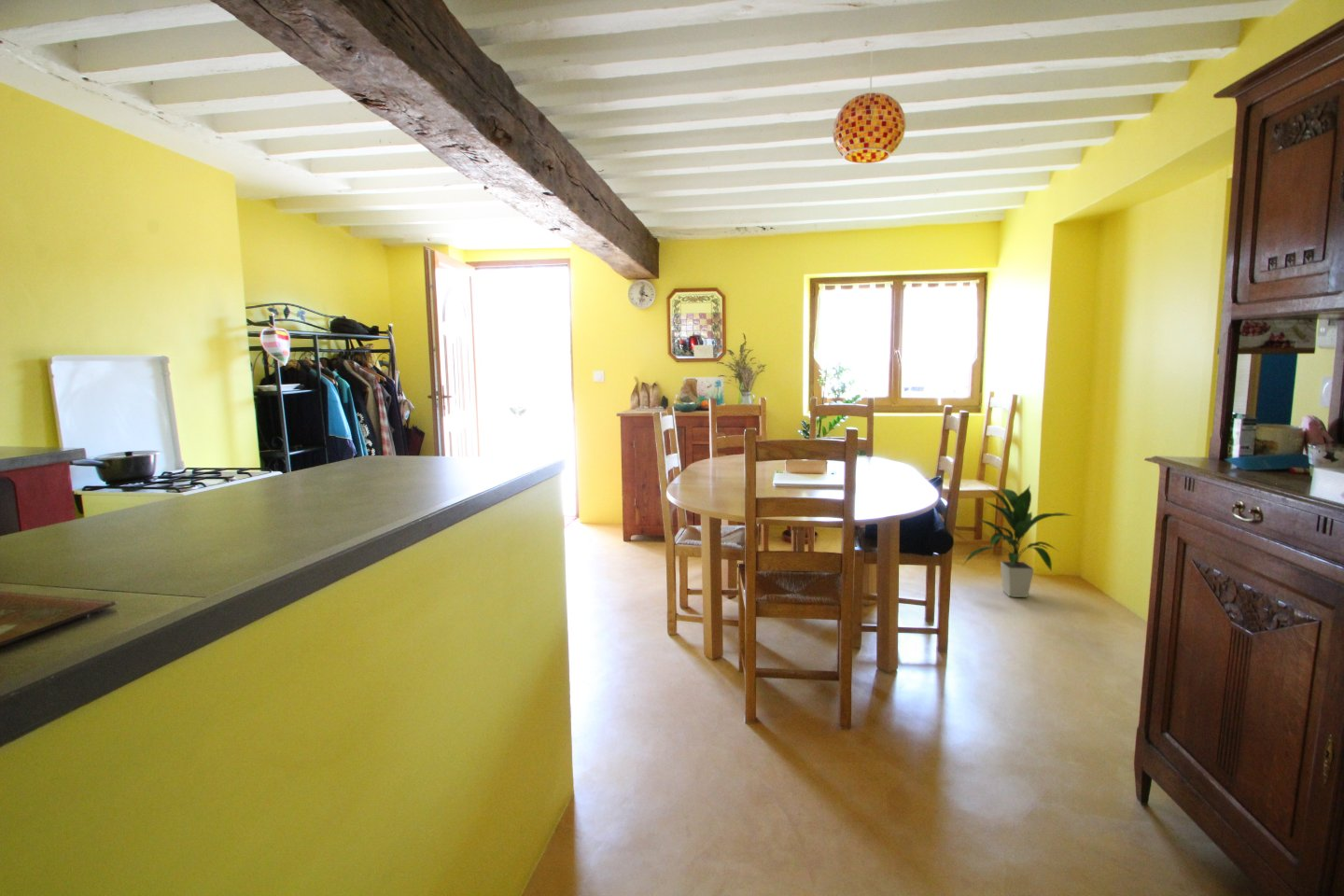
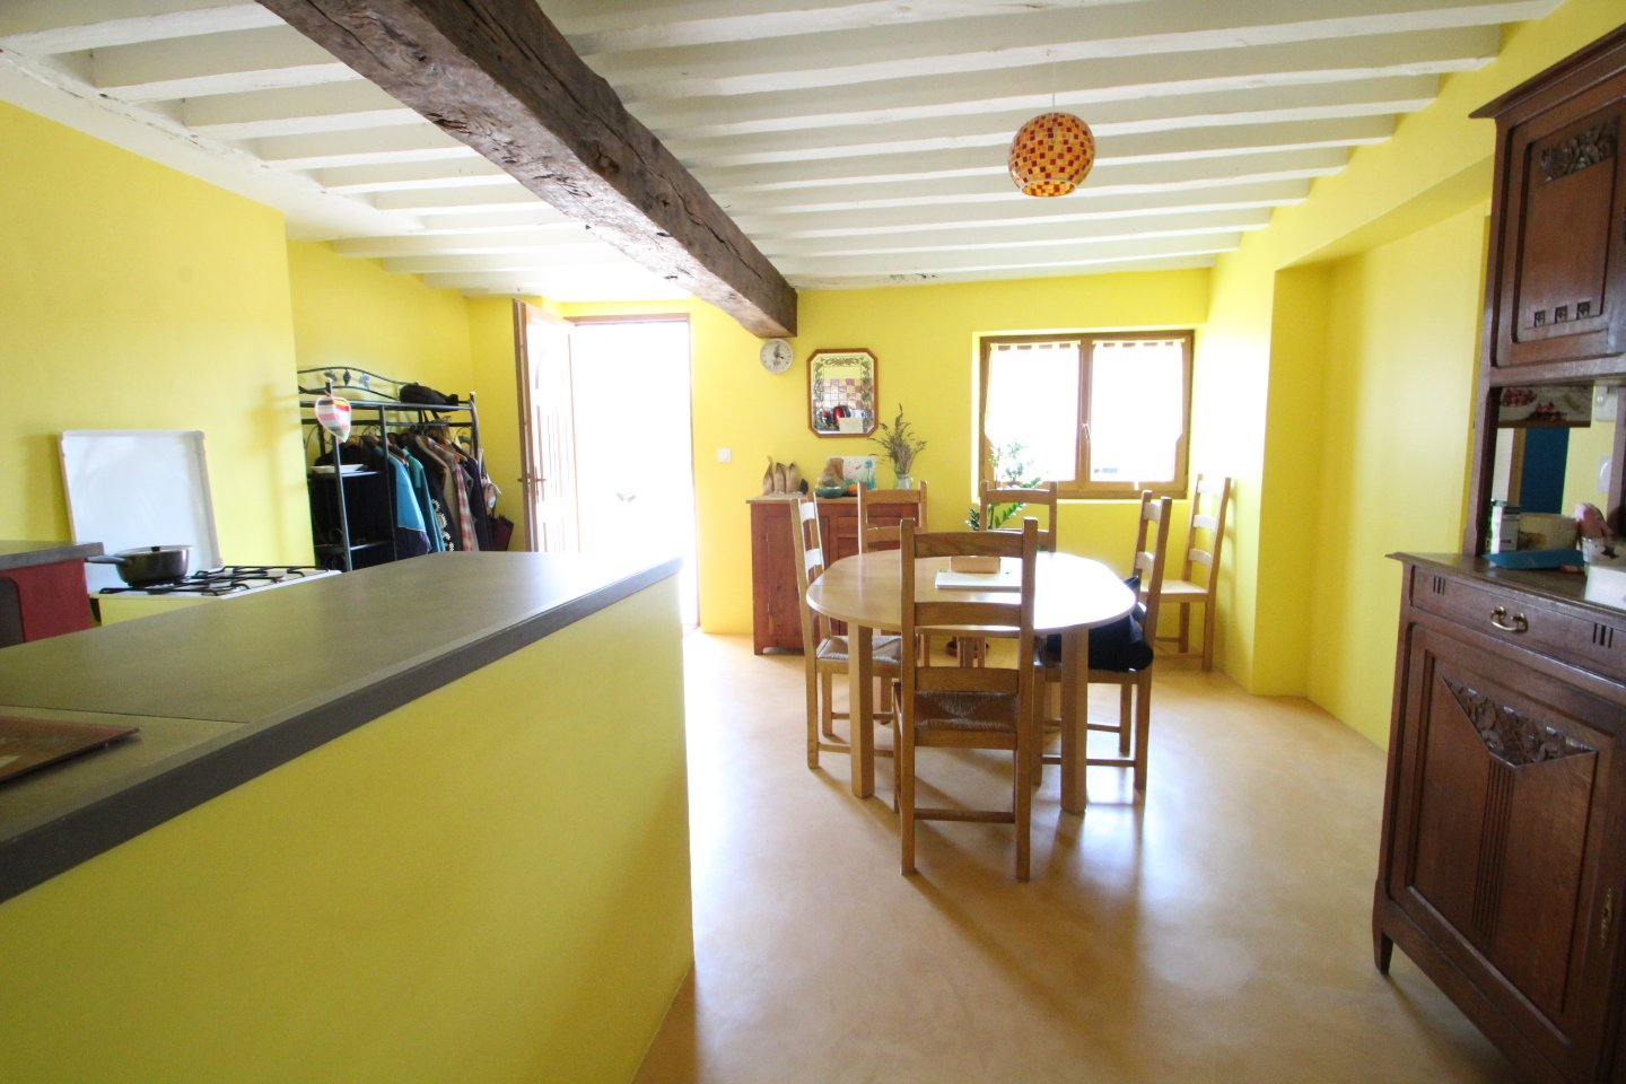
- indoor plant (1013, 538)
